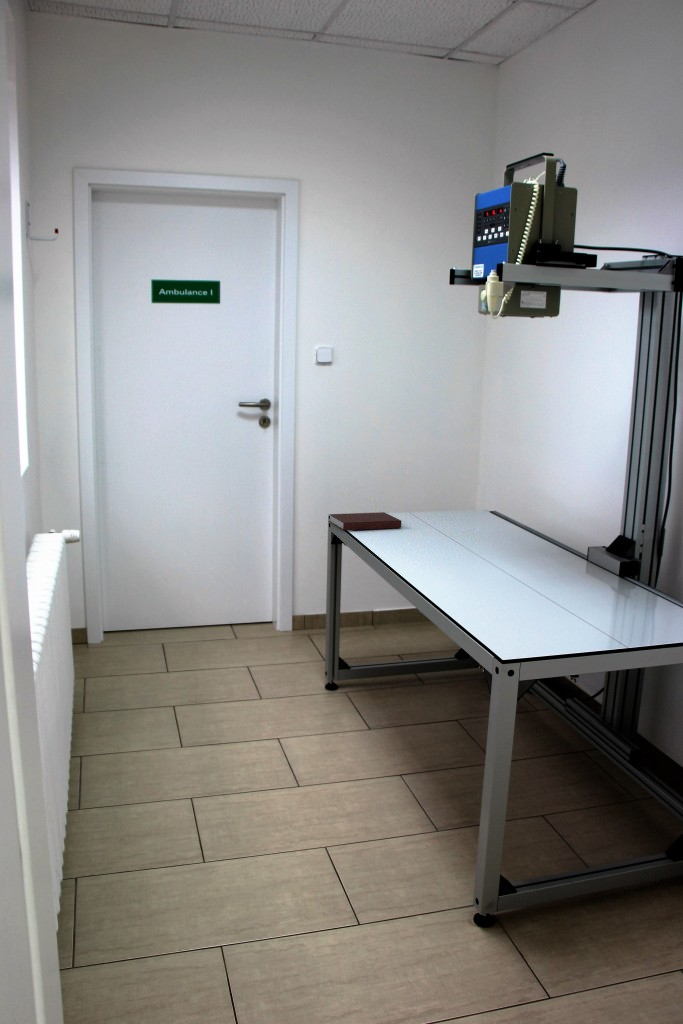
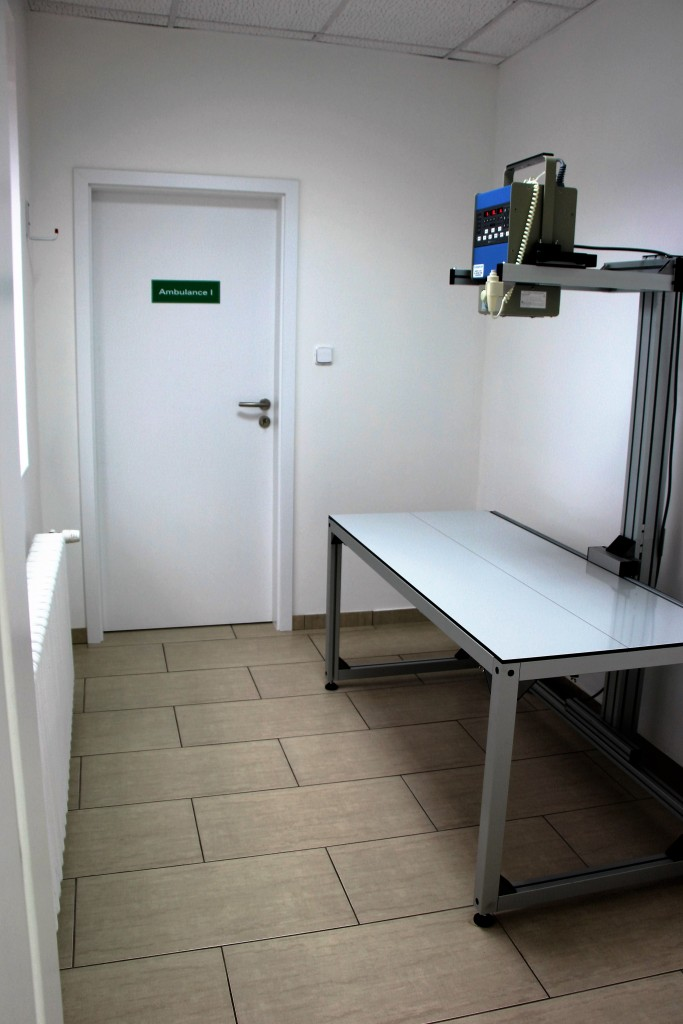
- notebook (364, 520)
